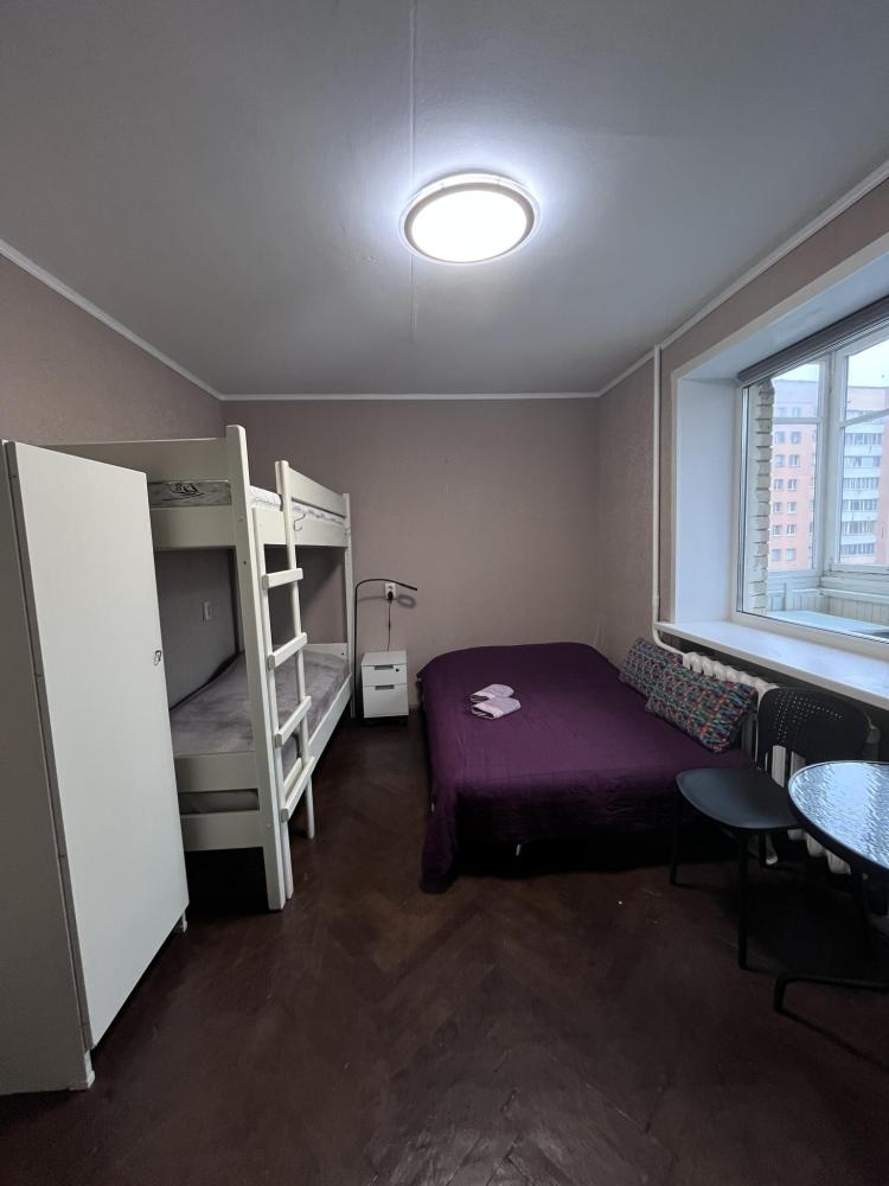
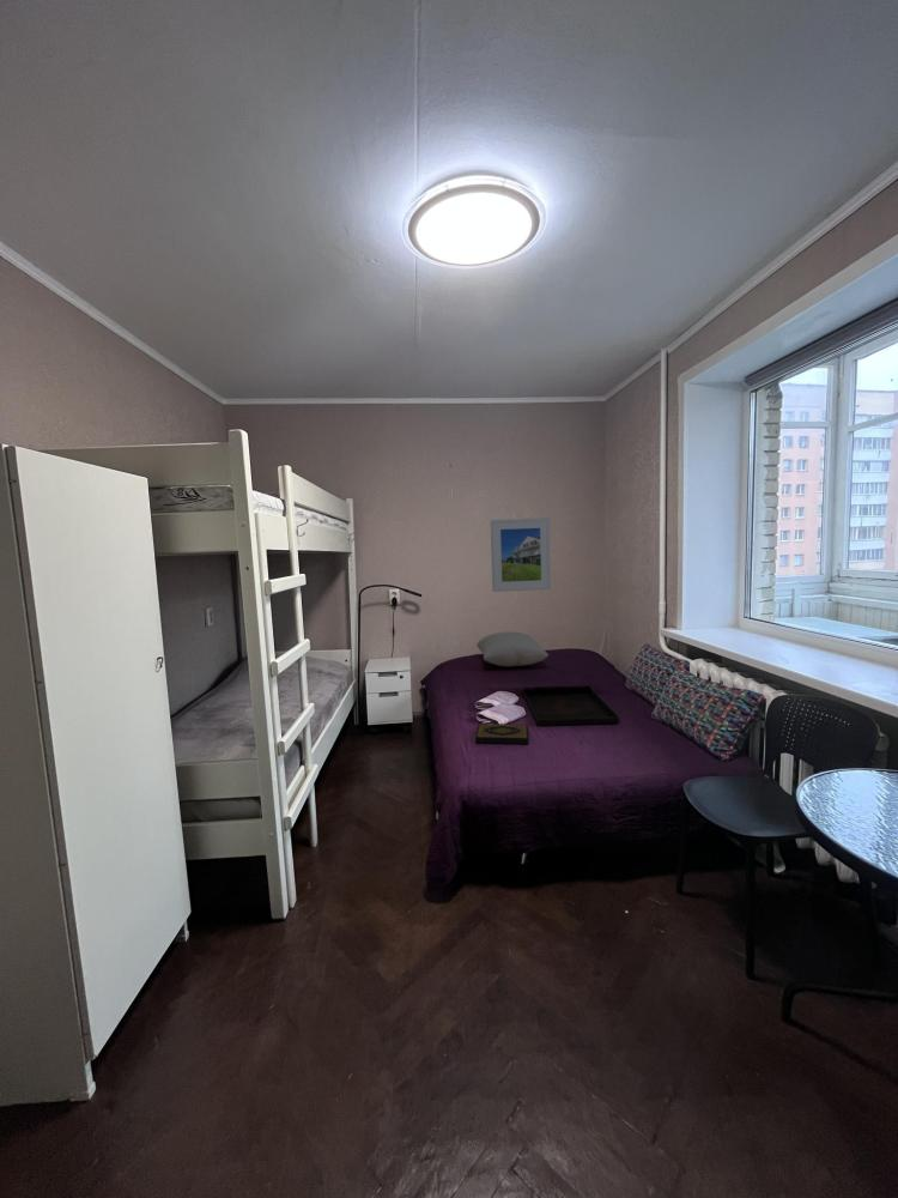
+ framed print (521, 555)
+ hardback book (502, 733)
+ serving tray (565, 704)
+ pillow (510, 648)
